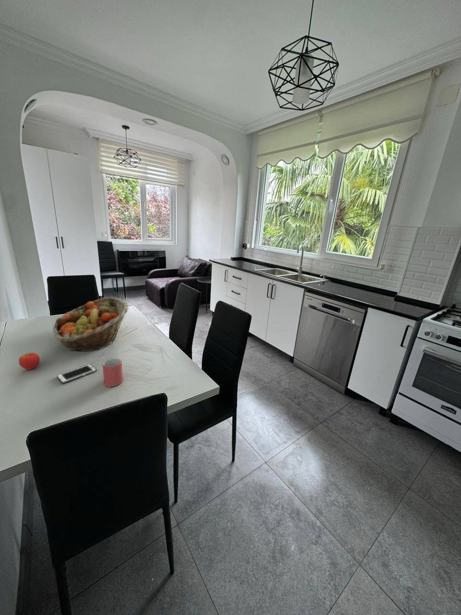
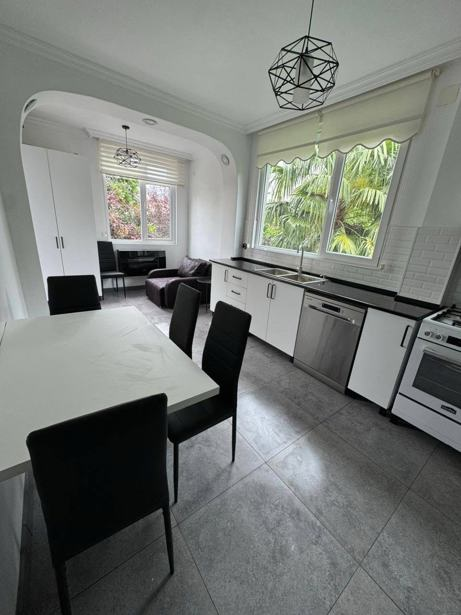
- apple (29, 360)
- cell phone (77, 373)
- fruit basket (92, 322)
- mug (111, 370)
